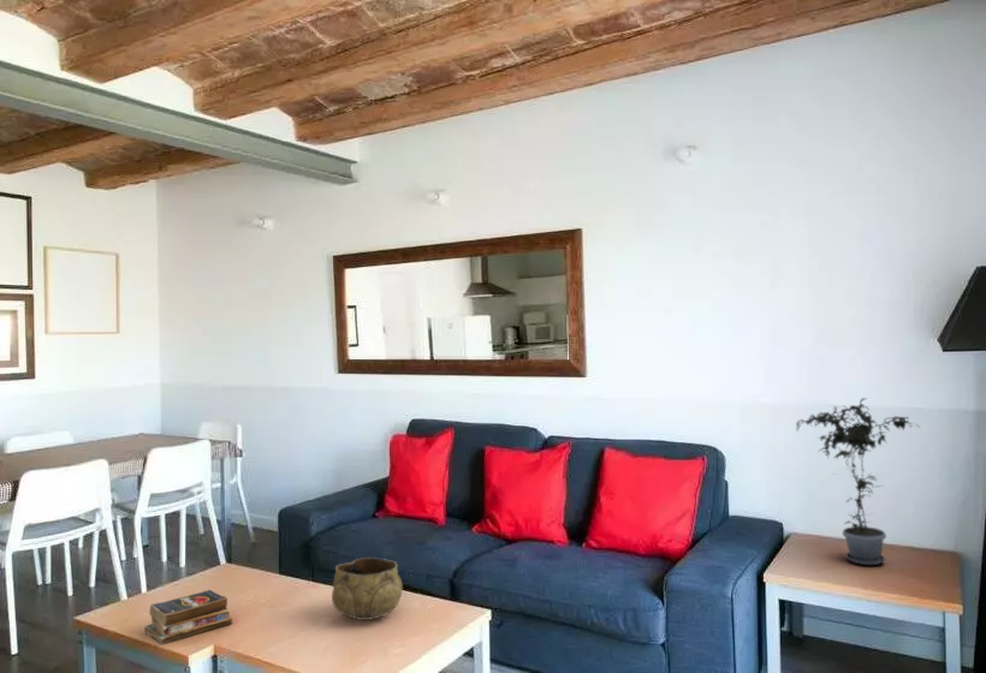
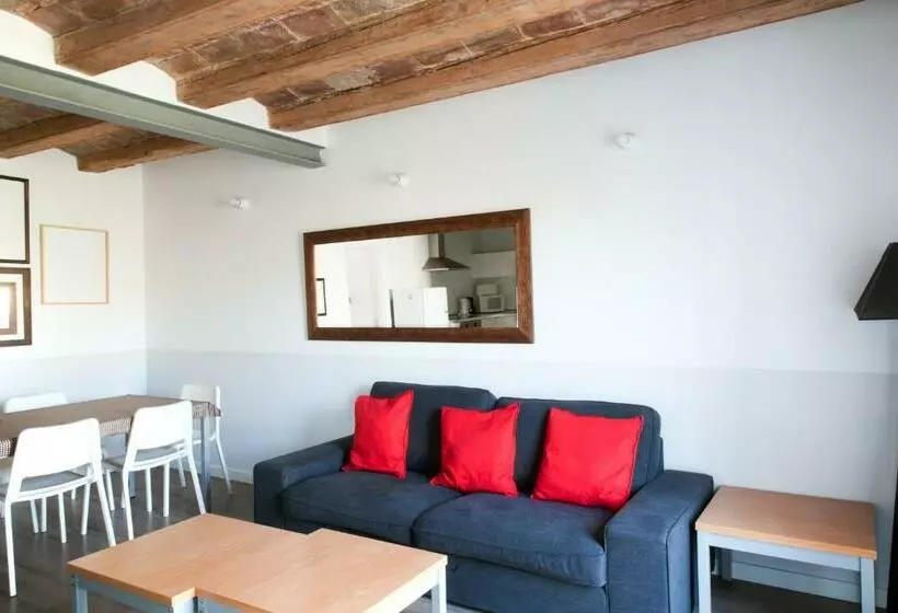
- potted plant (859, 478)
- books (189, 613)
- decorative bowl (368, 590)
